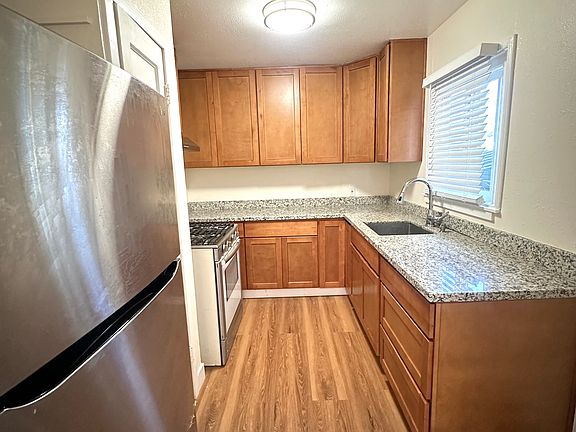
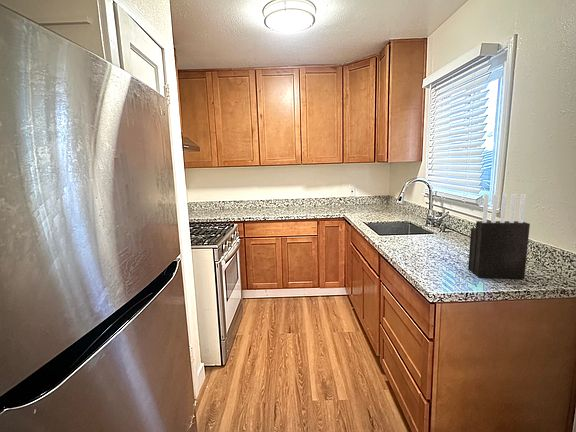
+ knife block (496, 234)
